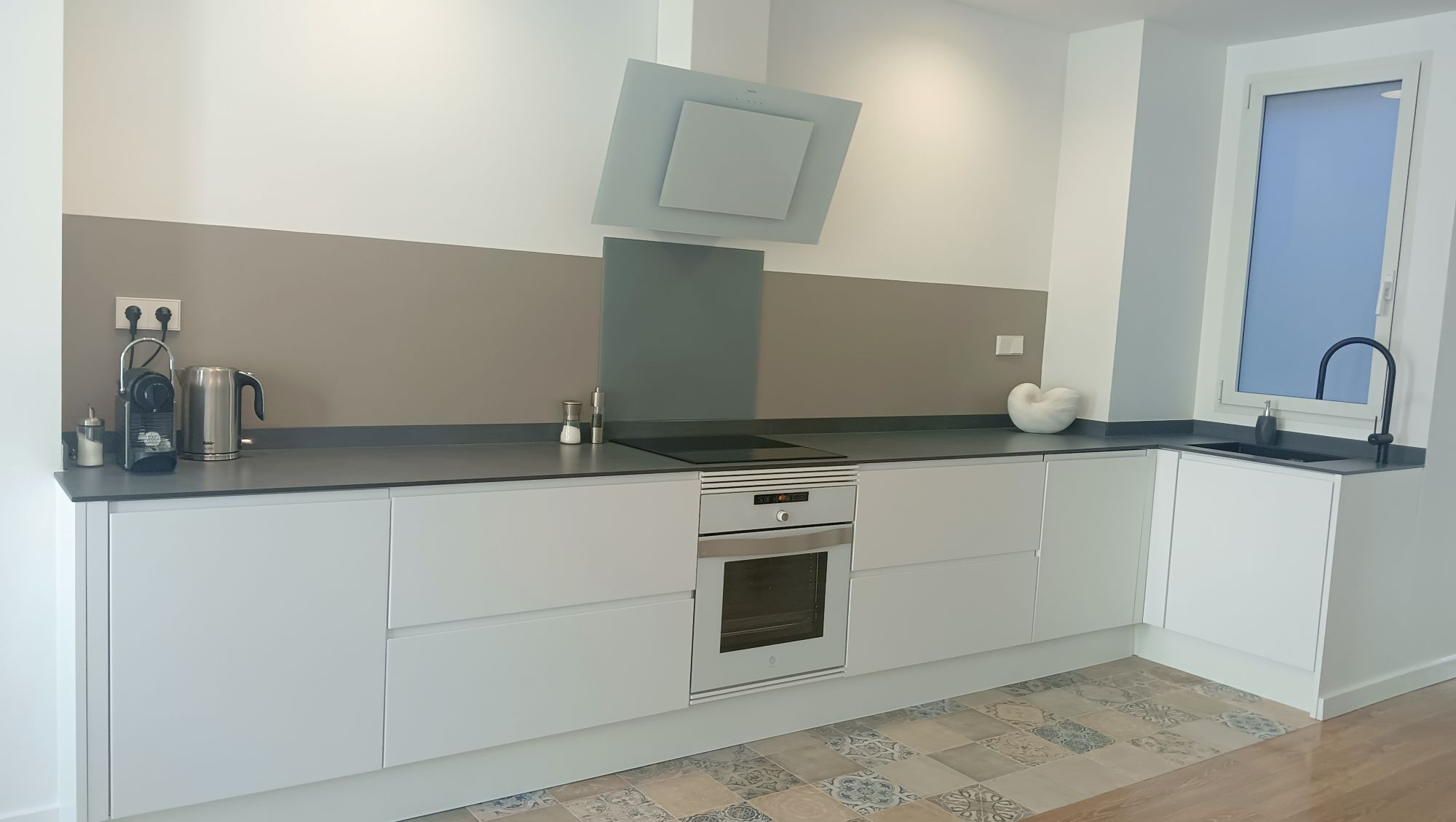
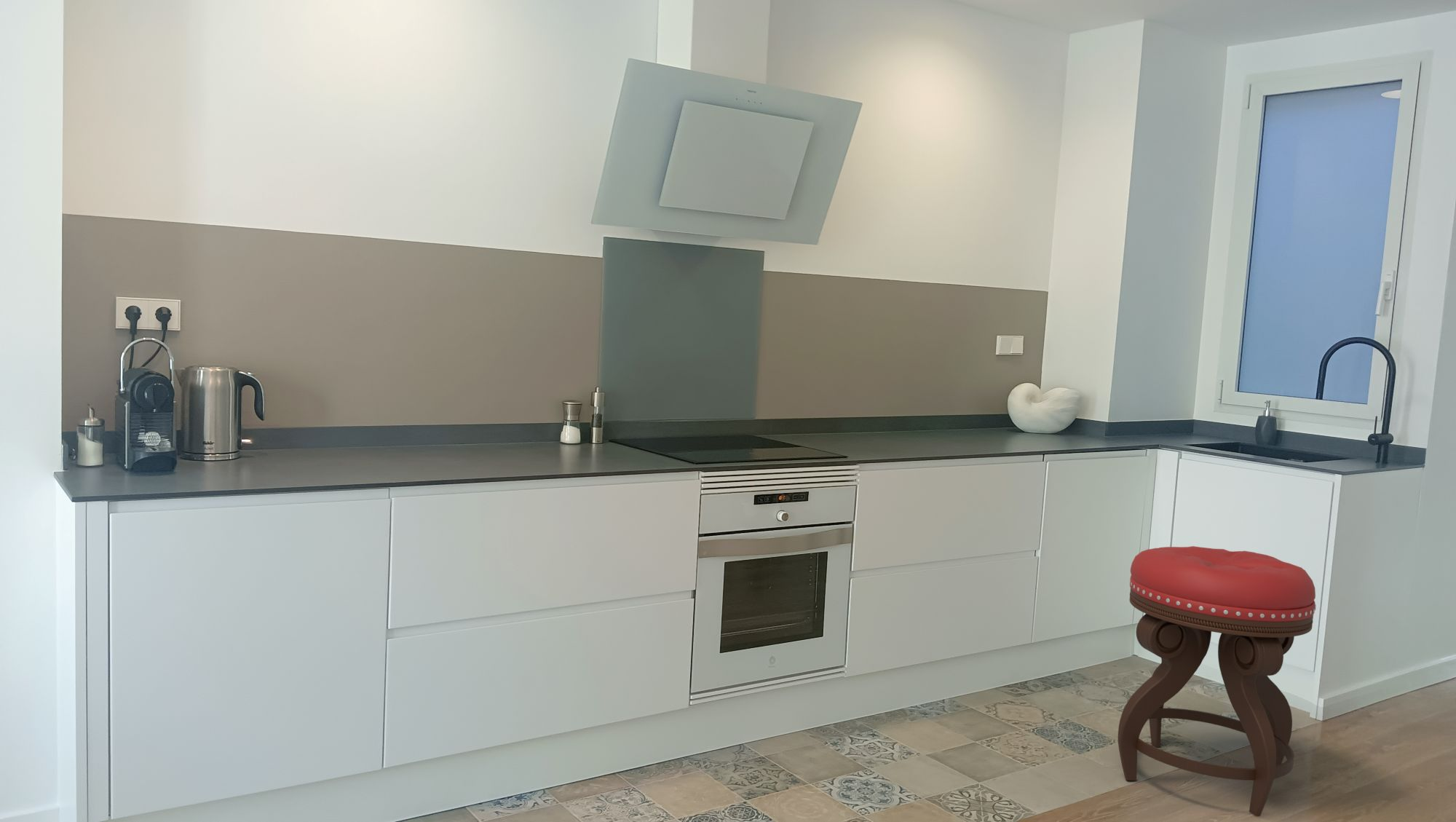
+ stool (1219, 664)
